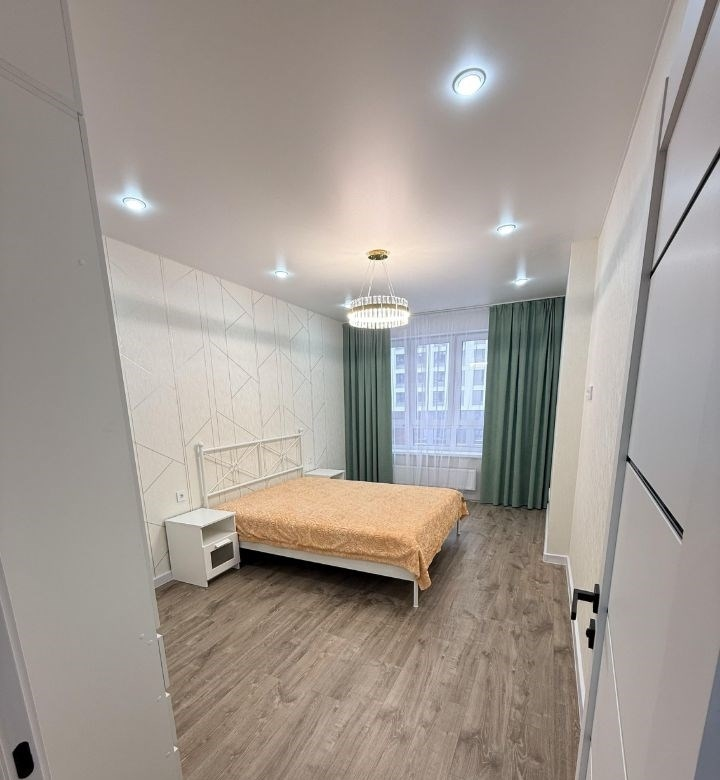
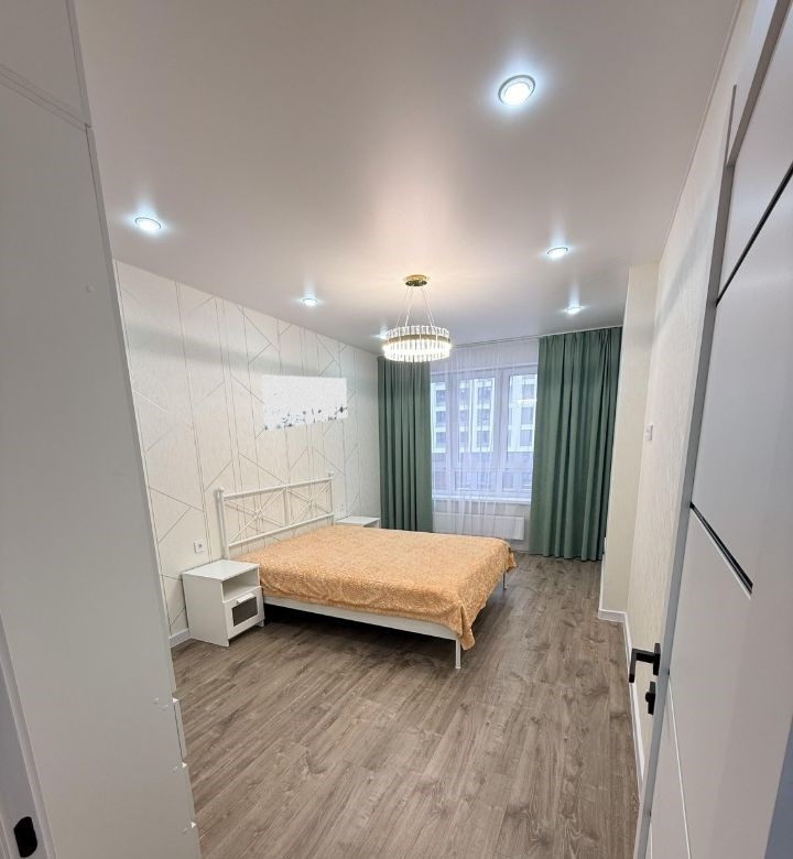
+ wall art (312, 400)
